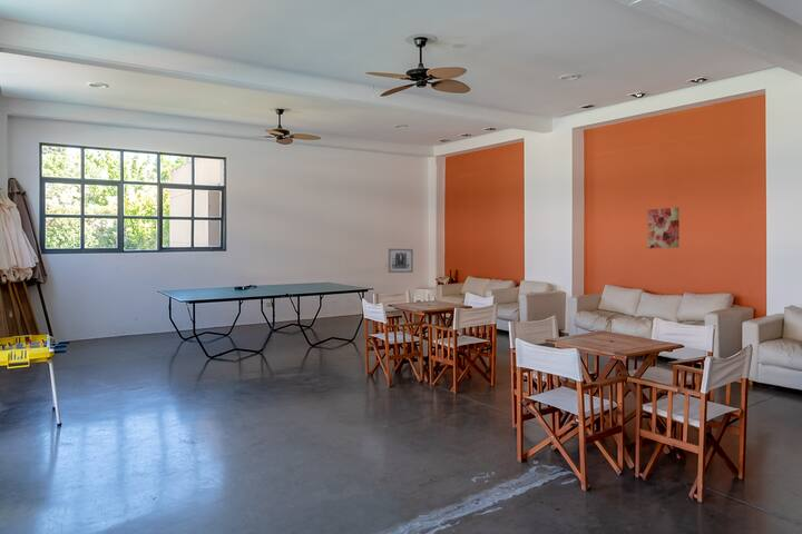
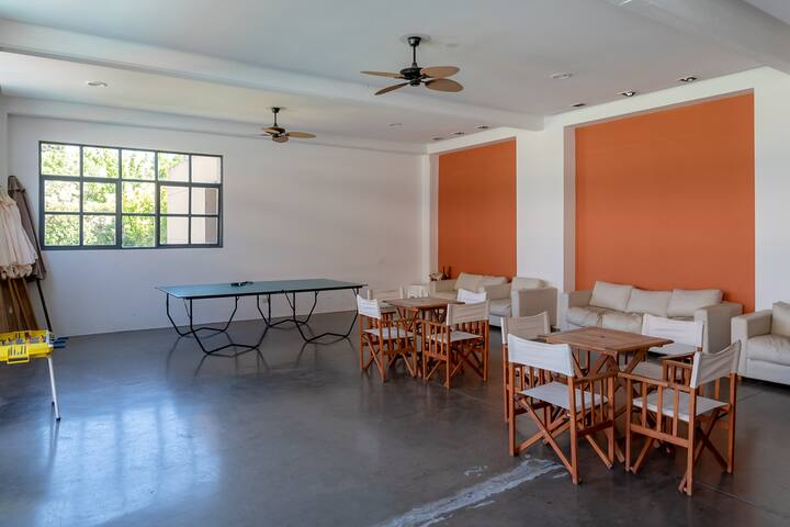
- wall art (663, 228)
- wall art (400, 260)
